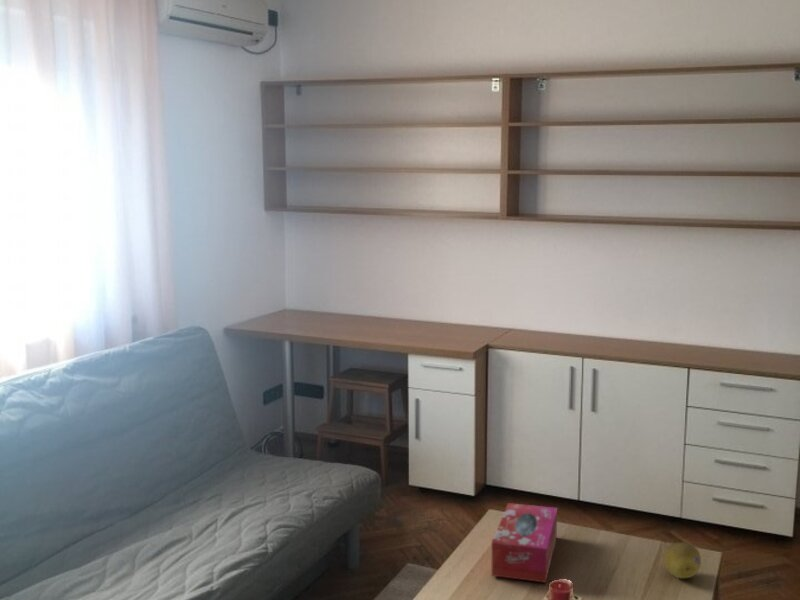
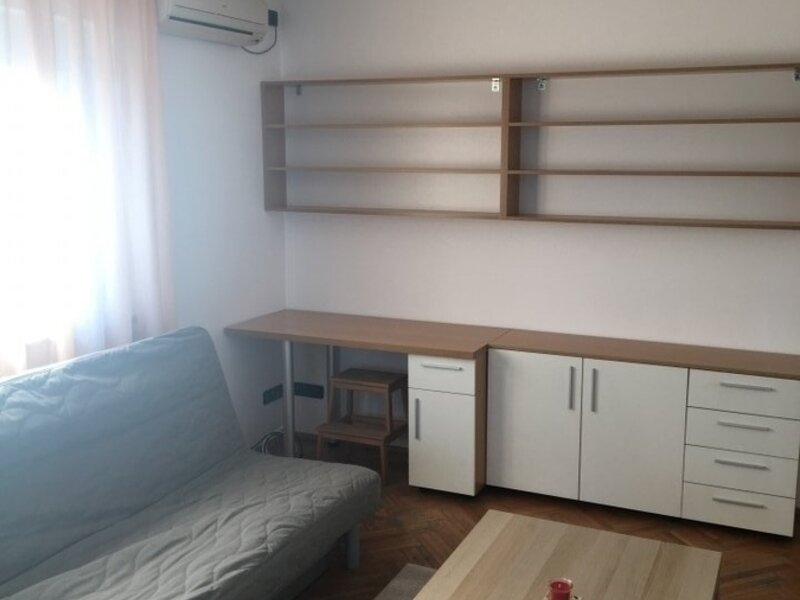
- fruit (682, 560)
- tissue box (525, 540)
